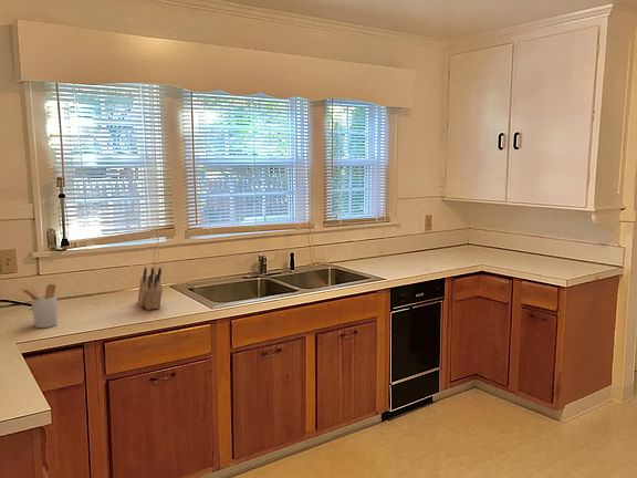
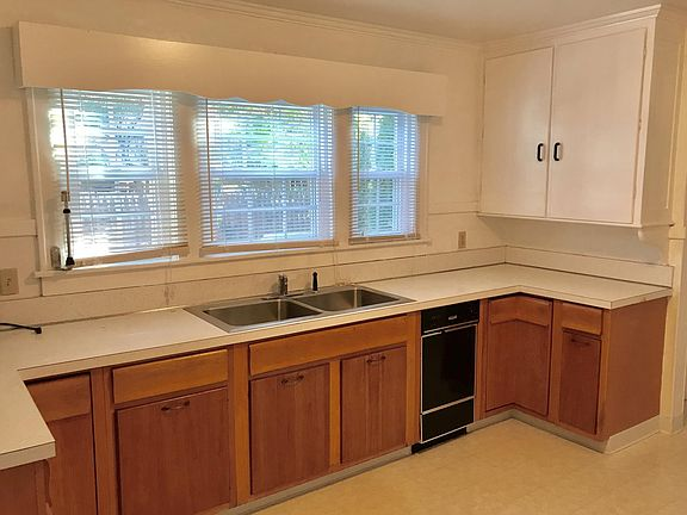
- knife block (149, 284)
- utensil holder (39, 304)
